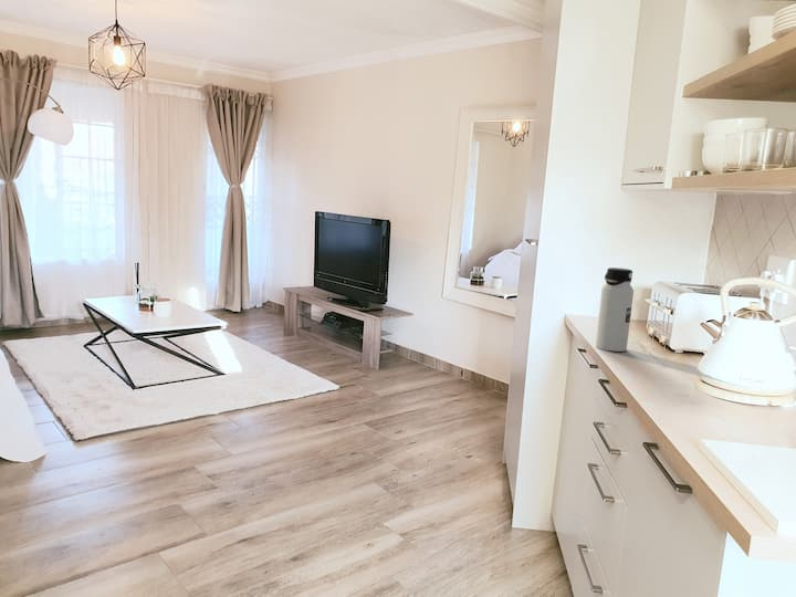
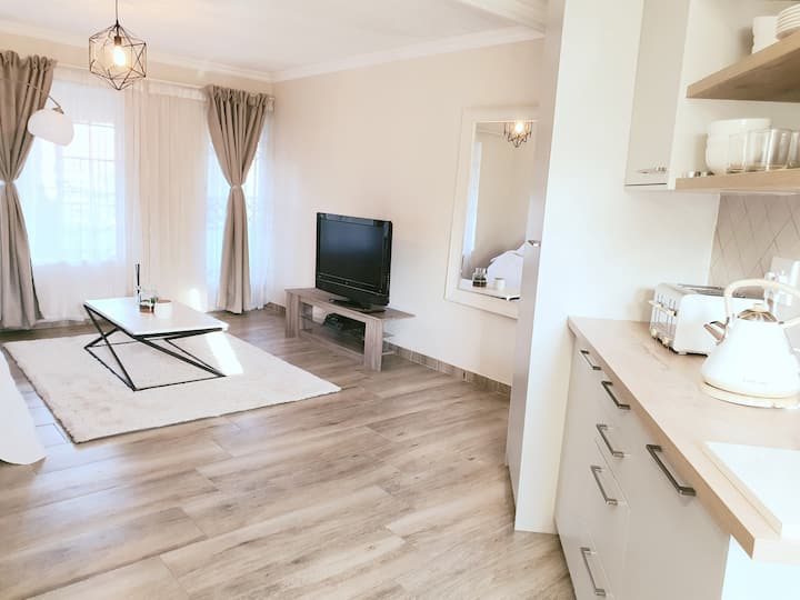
- water bottle (615, 308)
